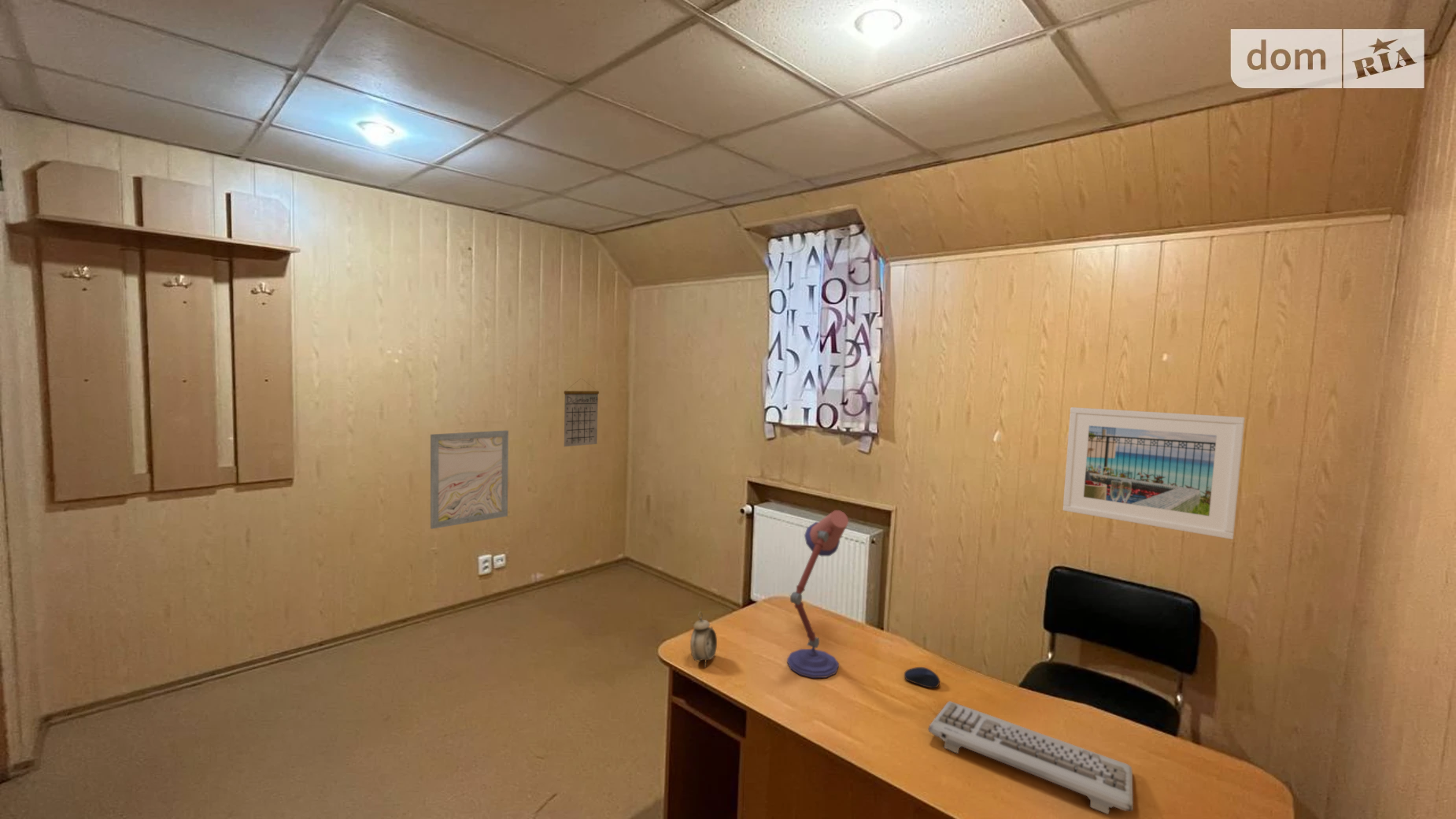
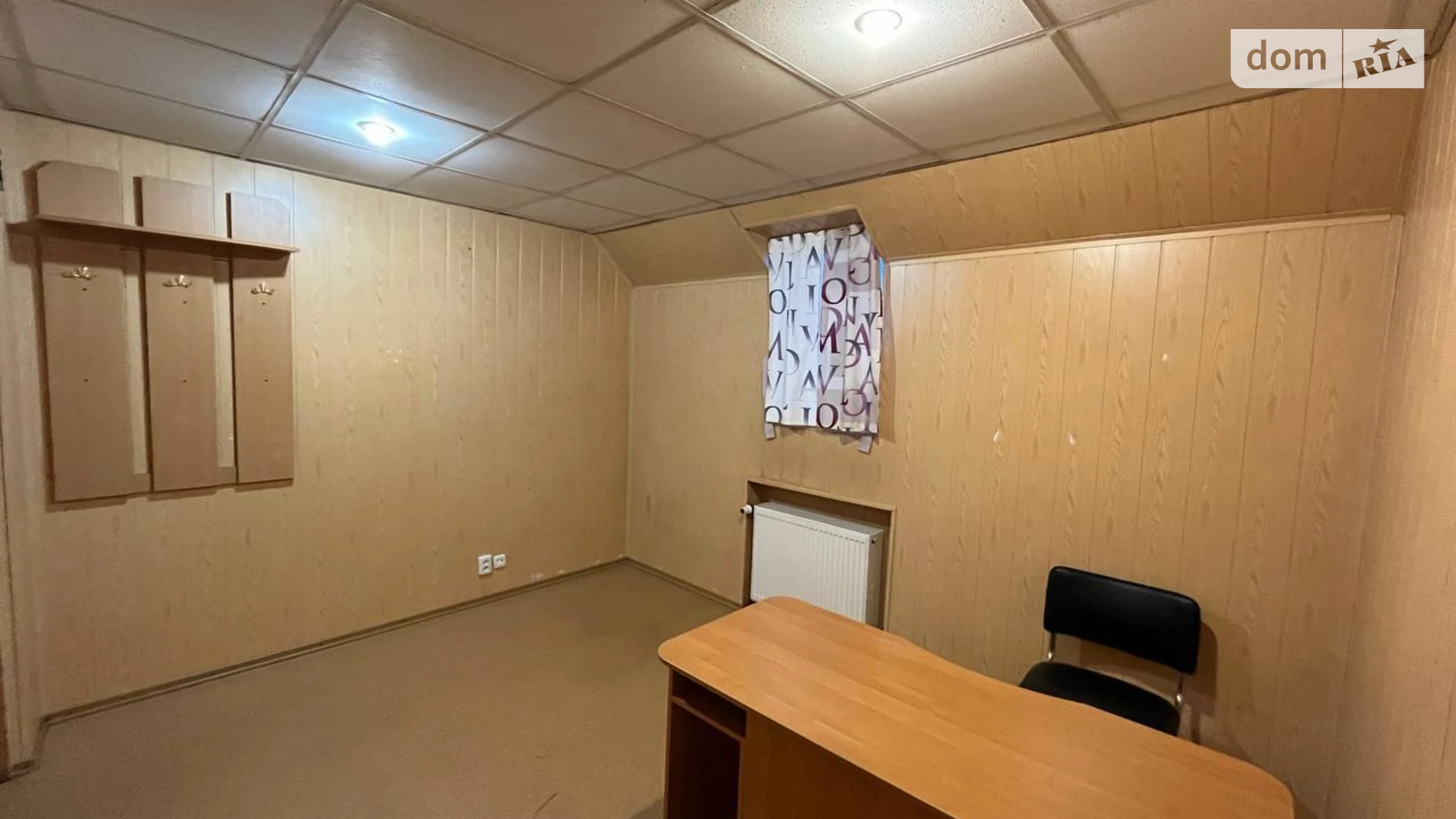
- wall art (471, 477)
- desk lamp (807, 581)
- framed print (1145, 468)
- alarm clock (704, 636)
- computer mouse (922, 674)
- keyboard (1026, 747)
- calendar (581, 411)
